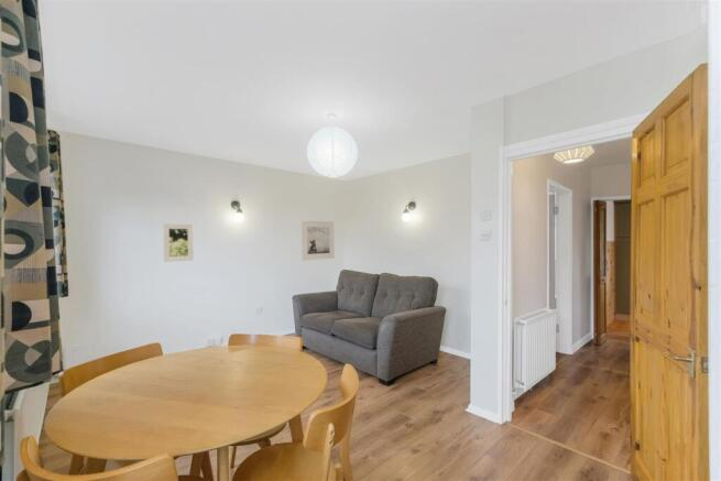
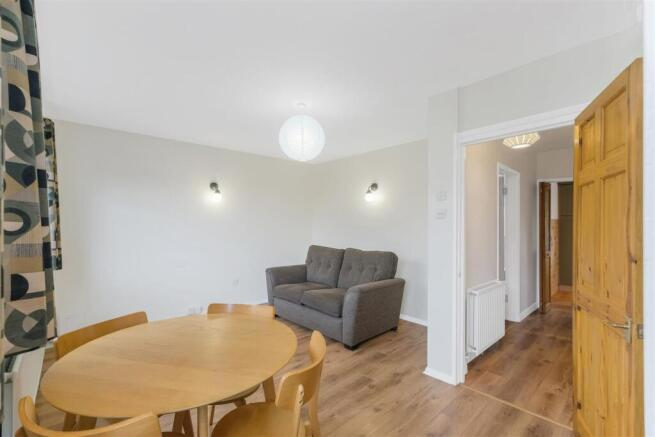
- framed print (318, 240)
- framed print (178, 242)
